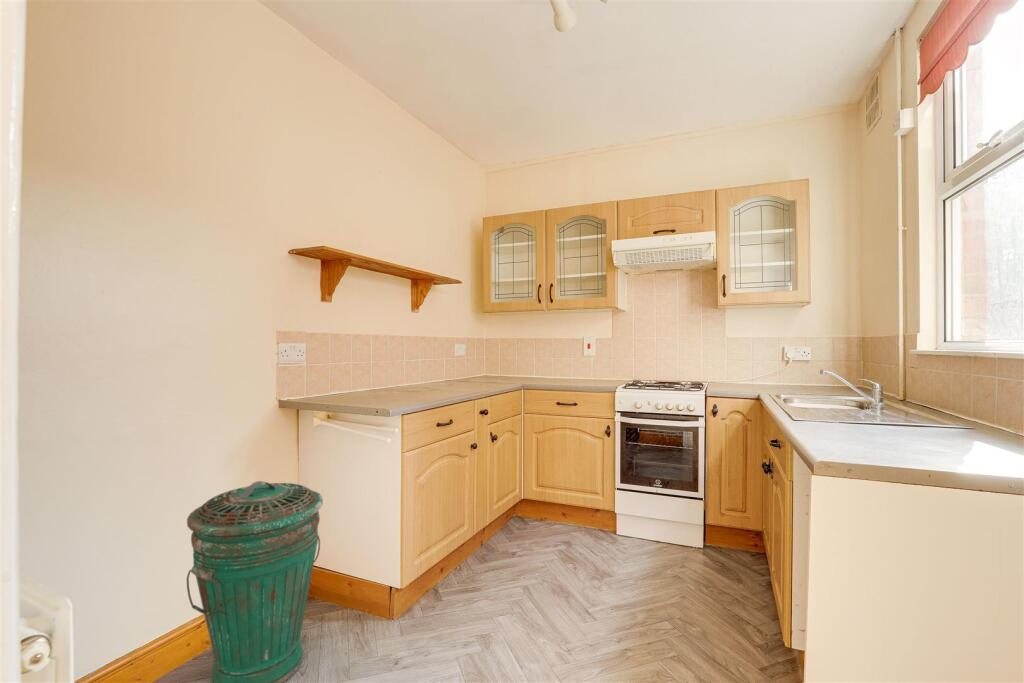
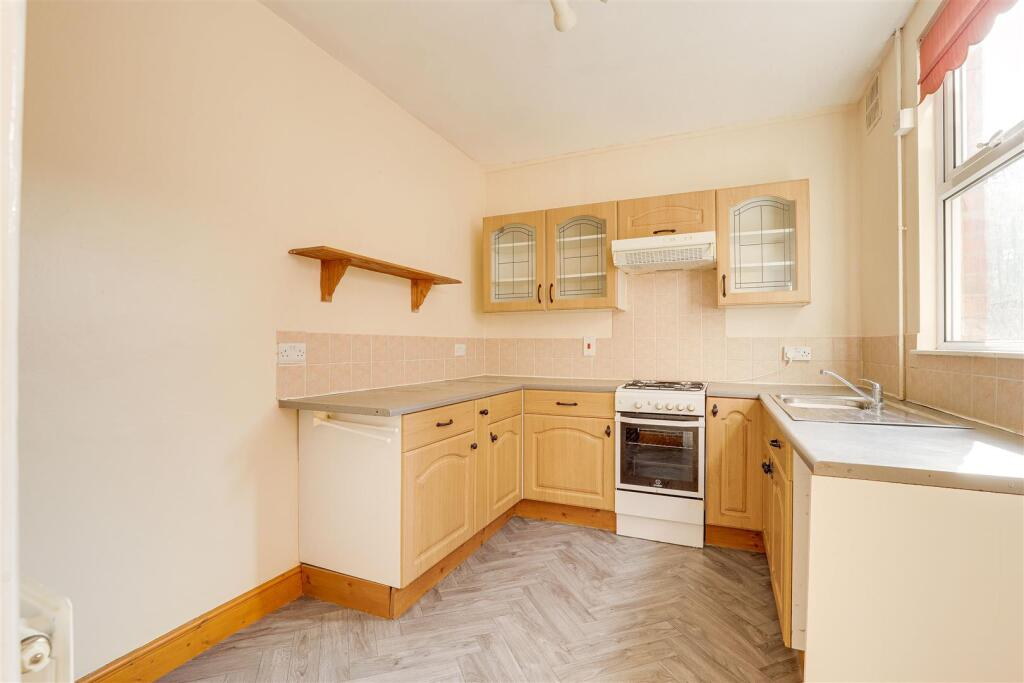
- trash can (259, 575)
